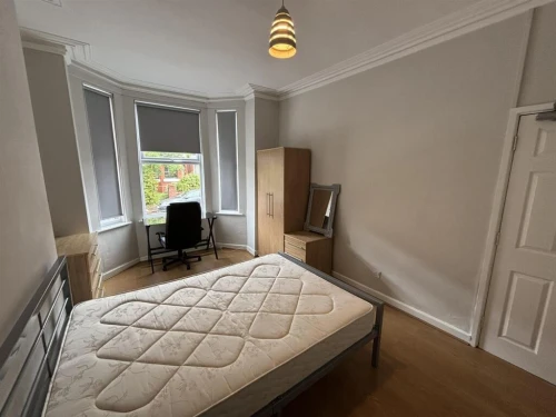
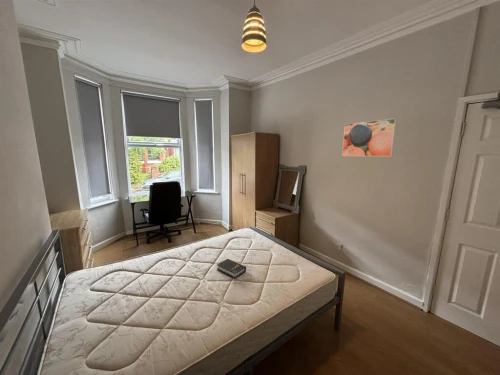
+ hardback book (231, 267)
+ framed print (366, 139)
